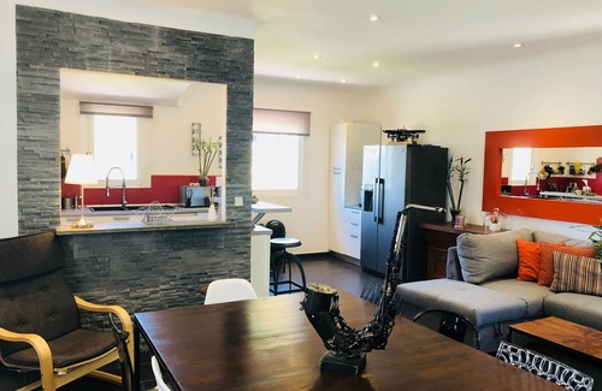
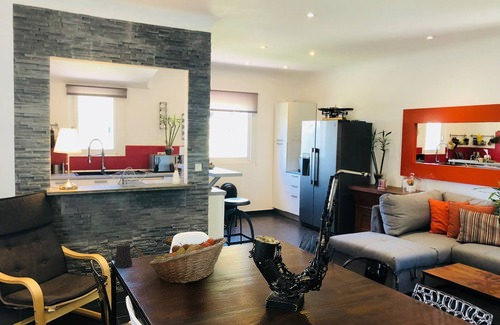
+ kettle (124, 254)
+ fruit basket (189, 257)
